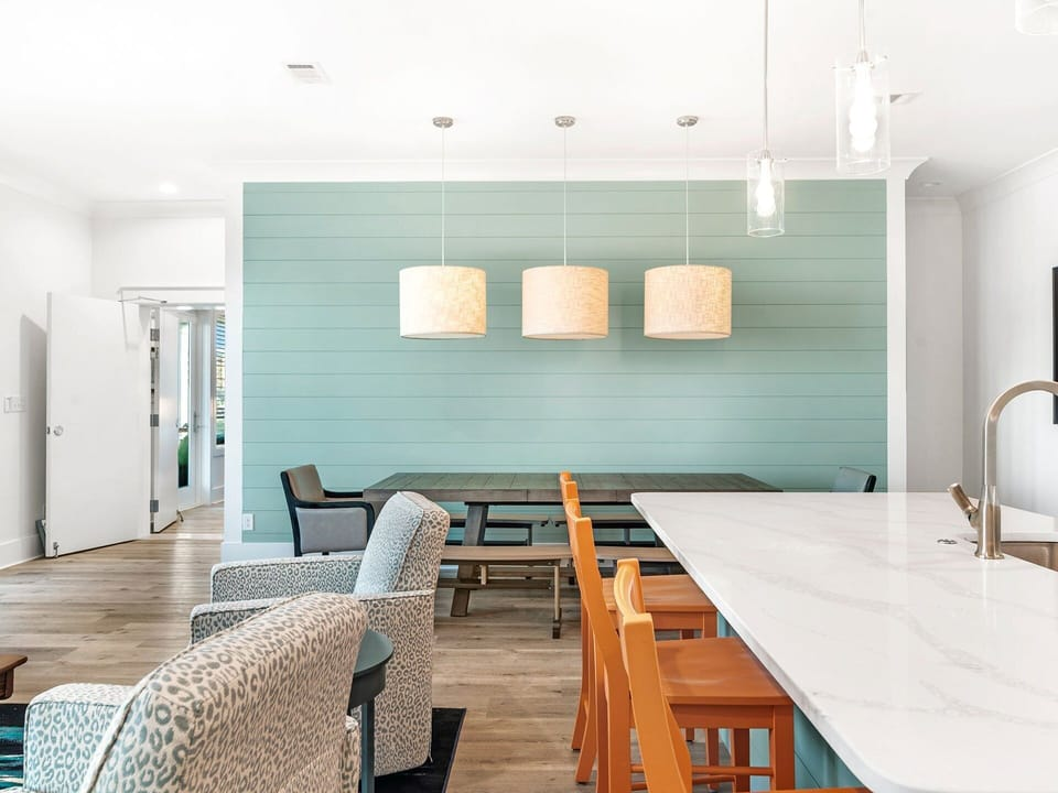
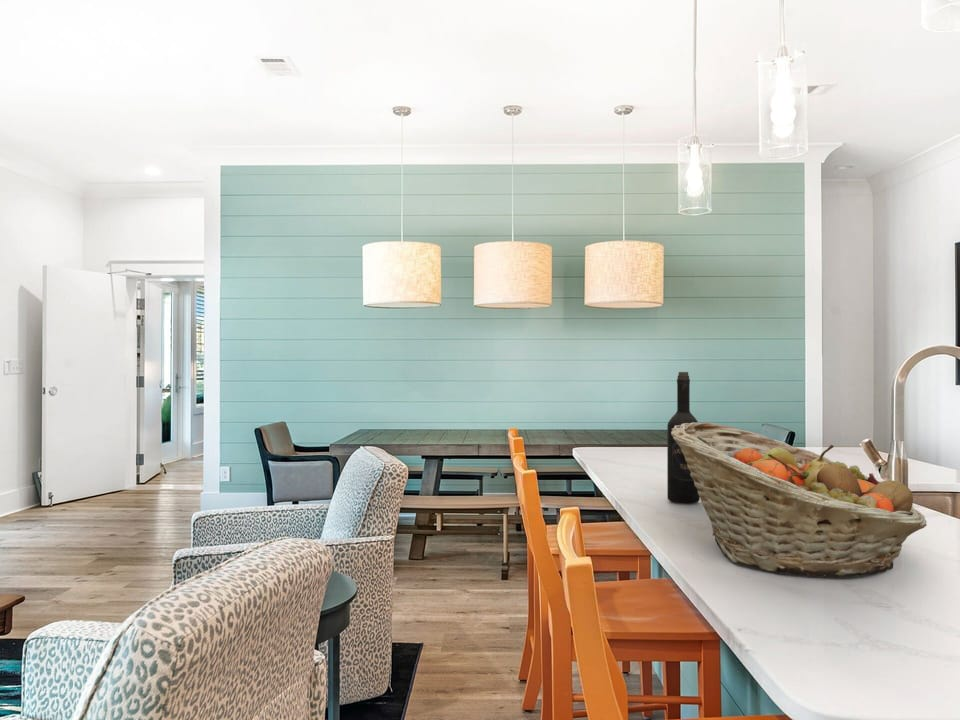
+ wine bottle (676, 442)
+ fruit basket (789, 488)
